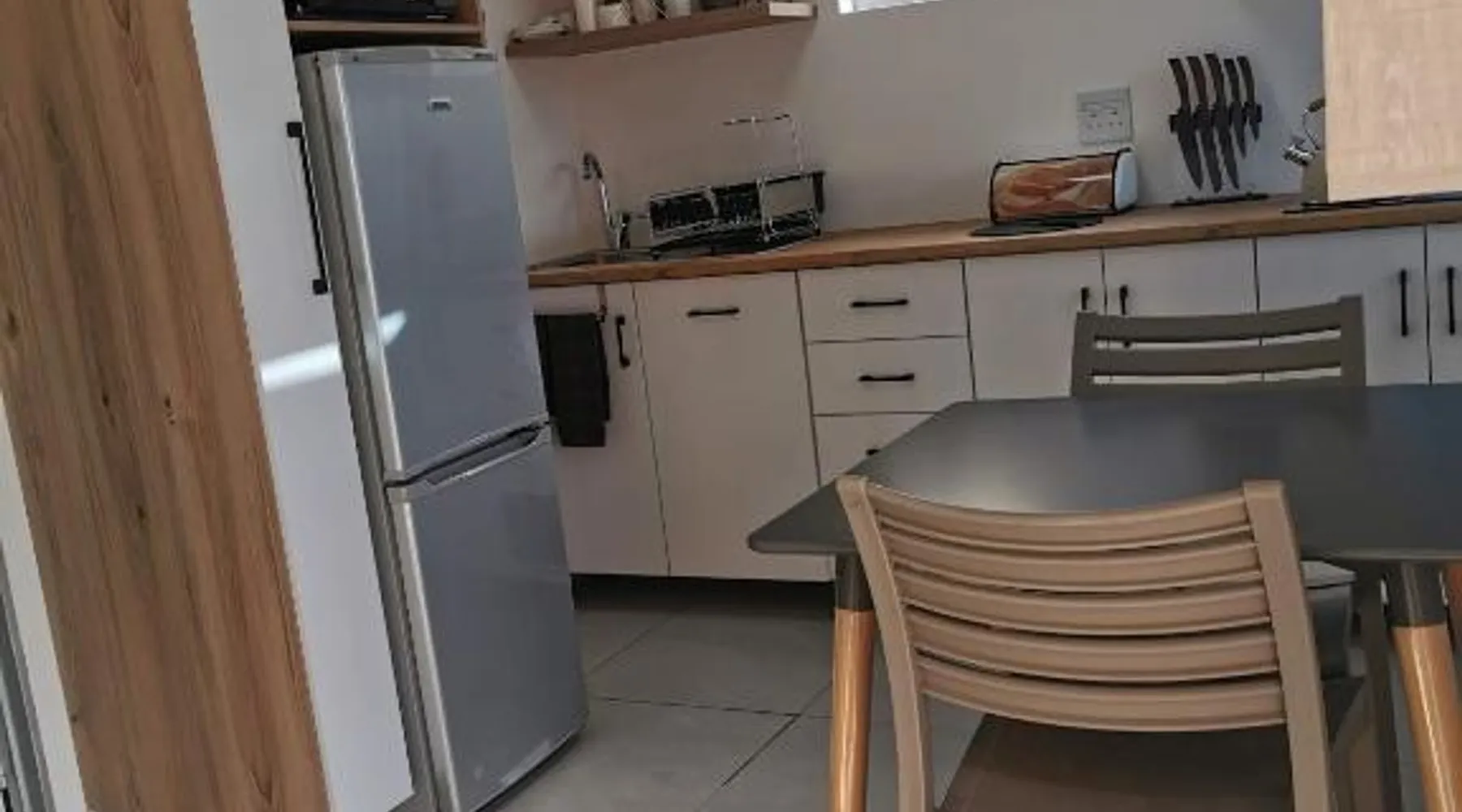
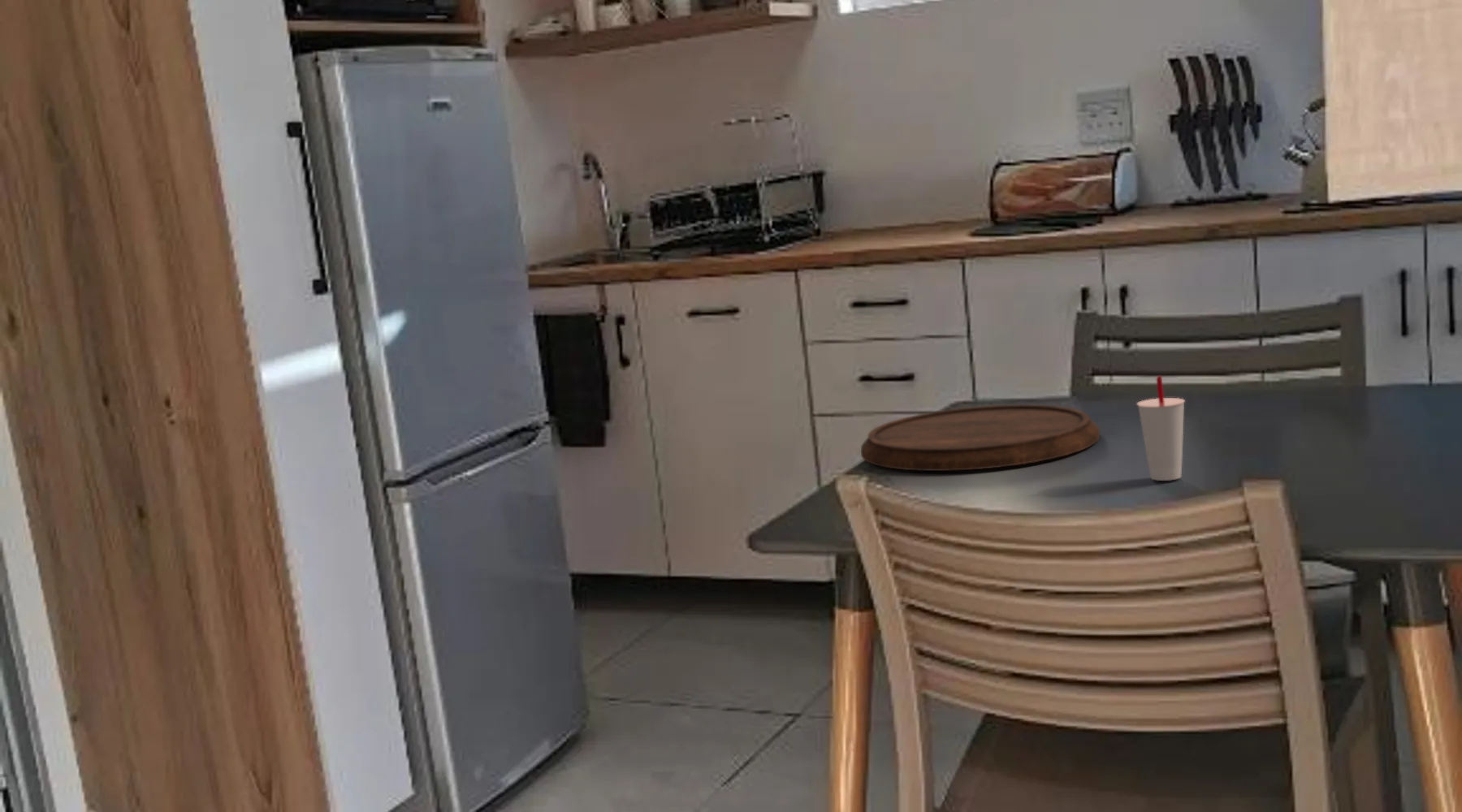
+ cup (1162, 426)
+ cutting board (978, 434)
